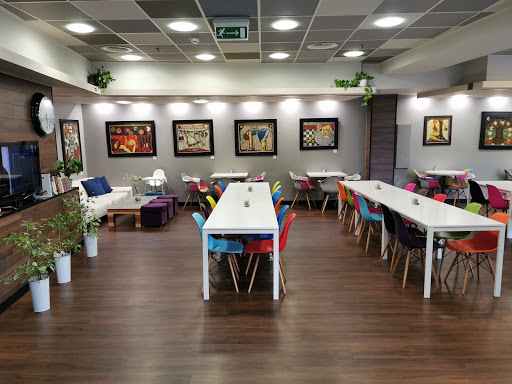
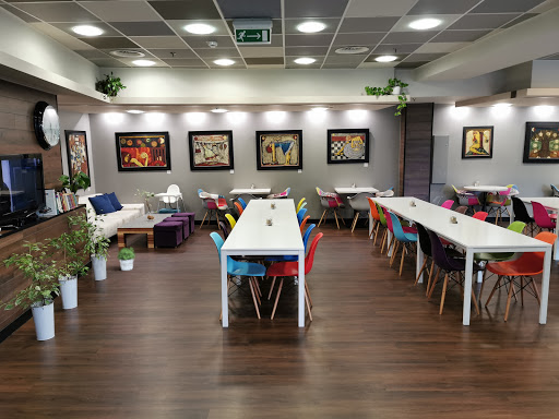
+ potted plant (127, 258)
